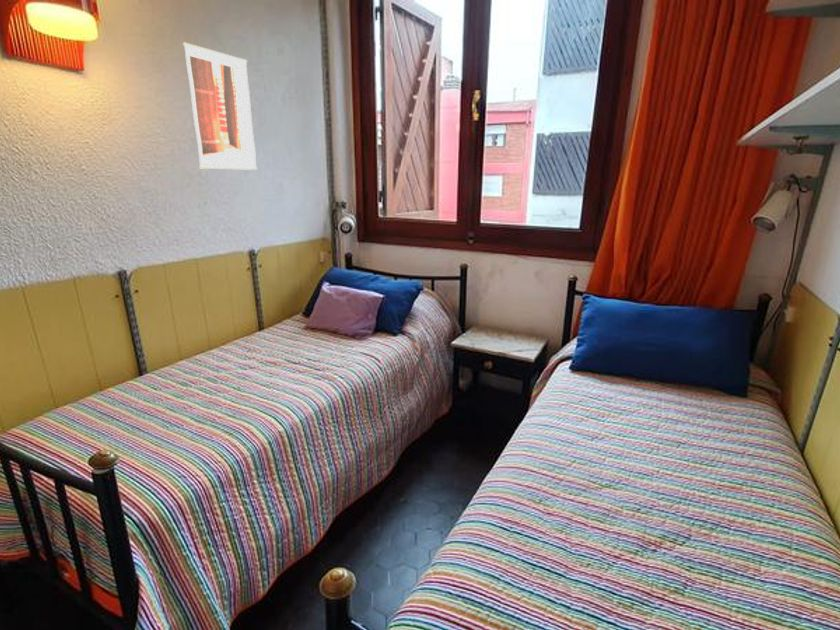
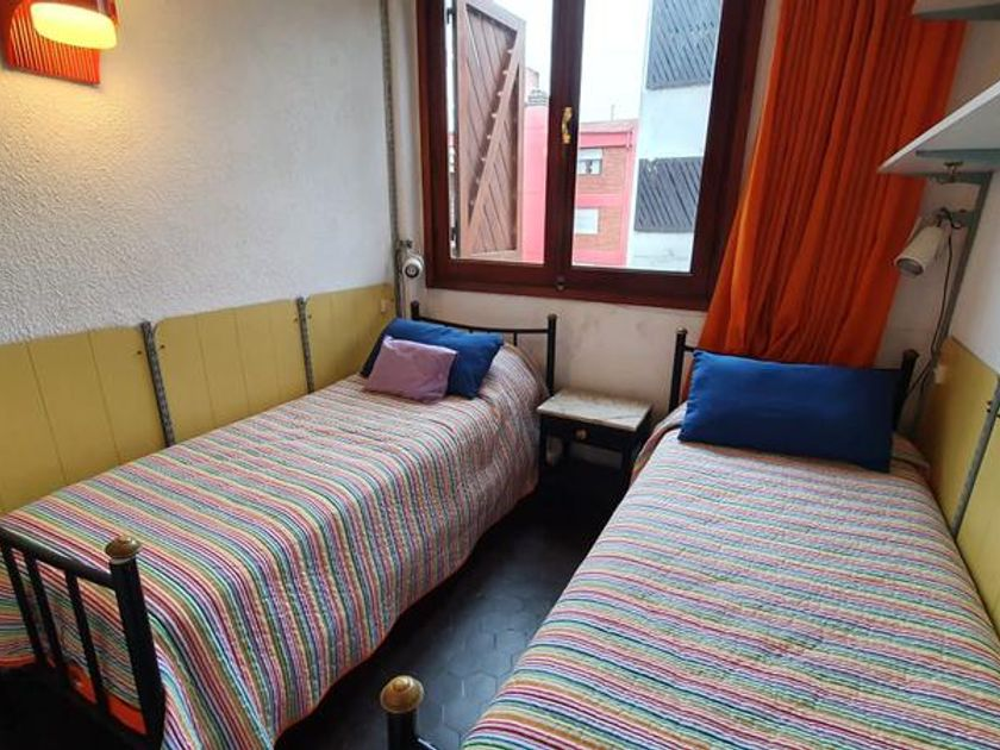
- wall art (223, 112)
